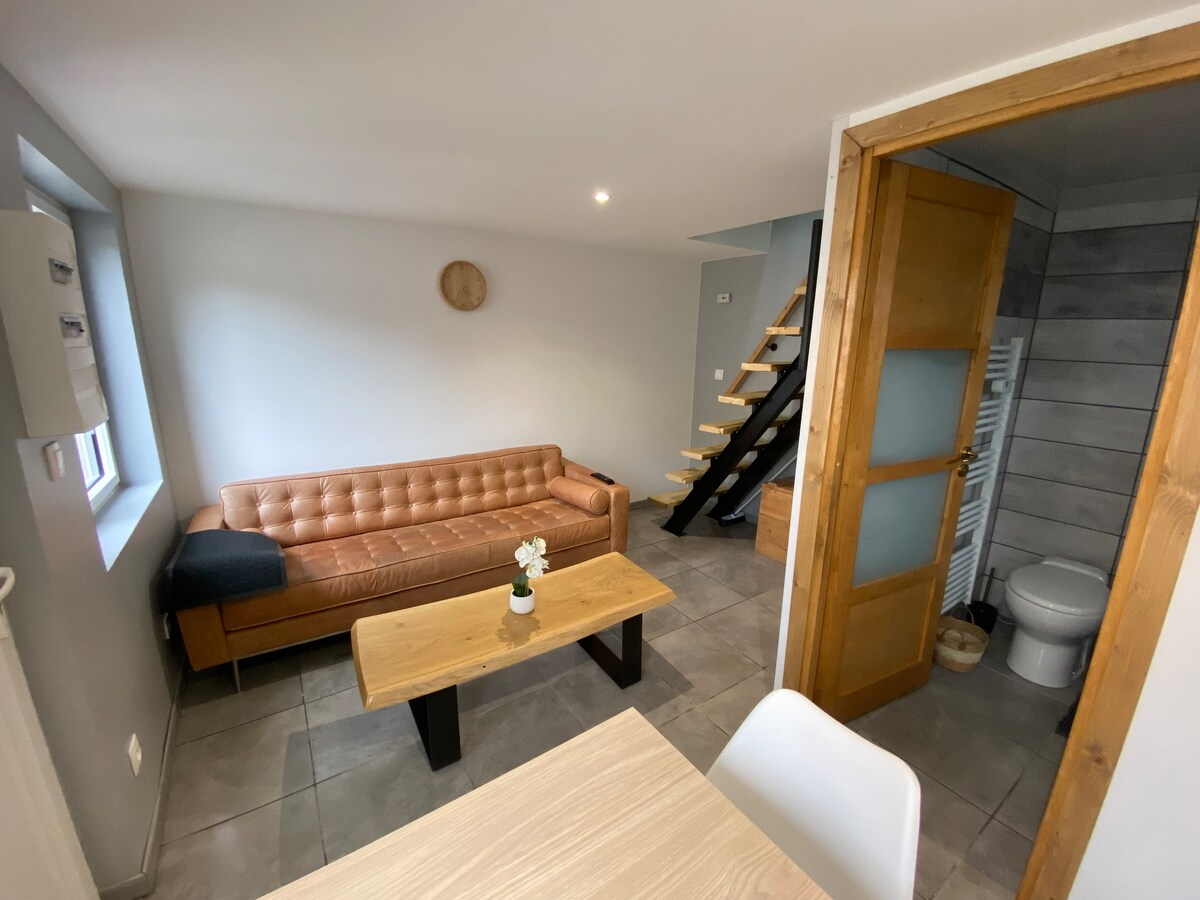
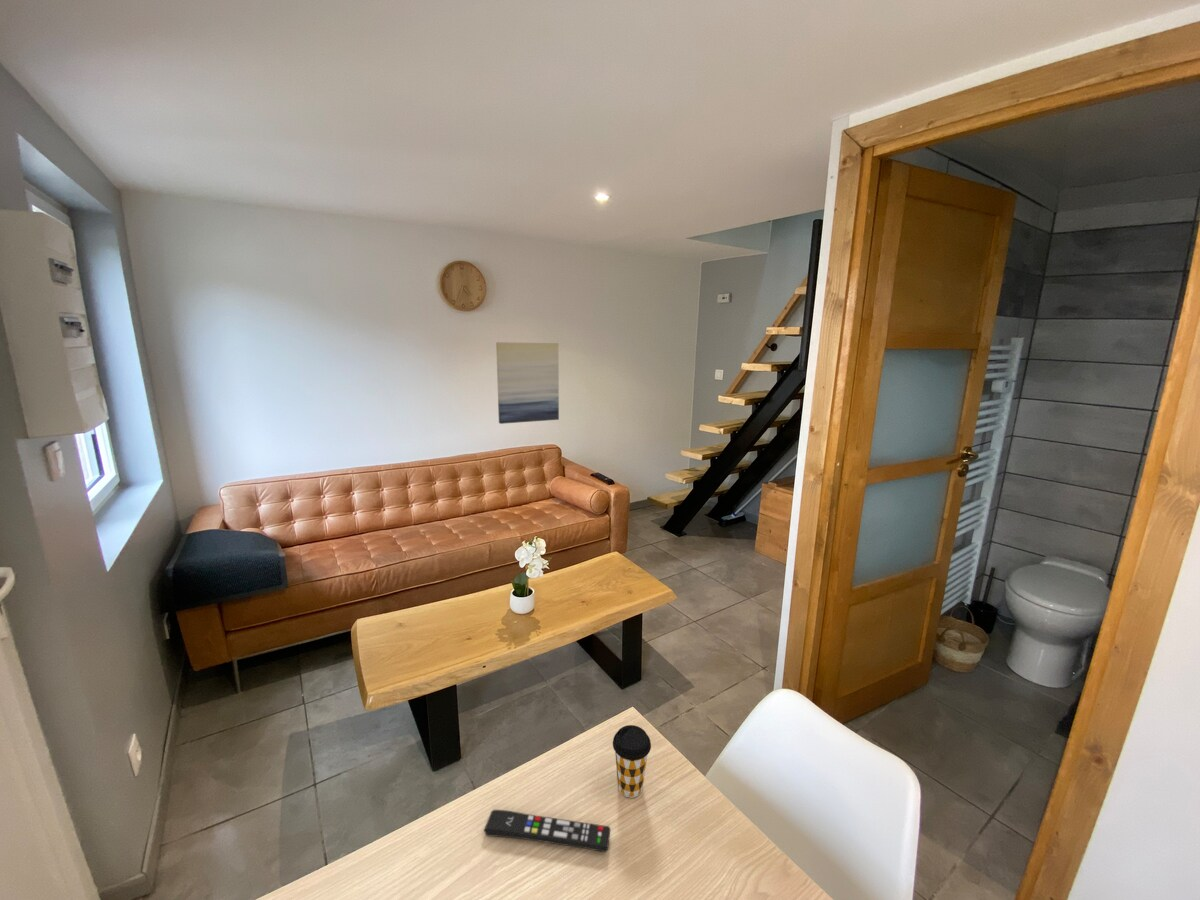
+ remote control (547, 830)
+ wall art (528, 382)
+ coffee cup (631, 762)
